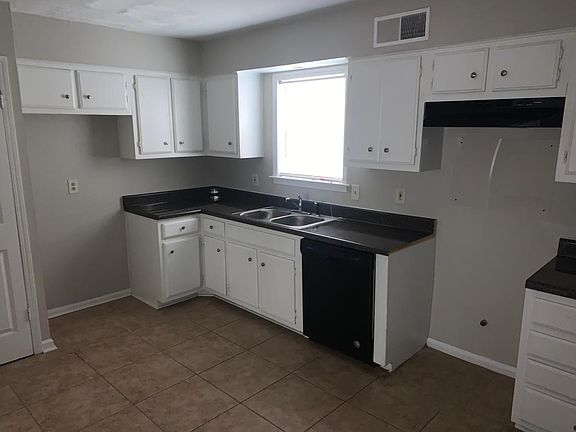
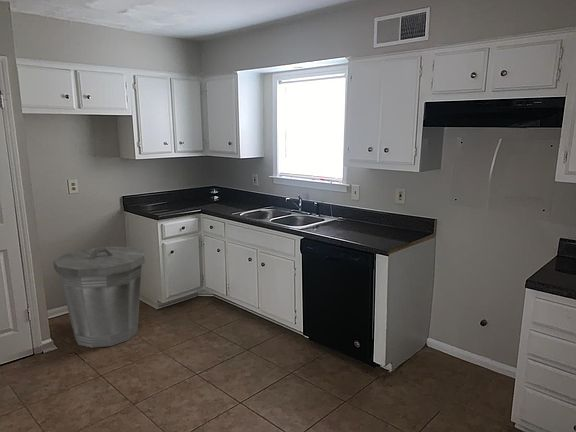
+ trash can (103, 291)
